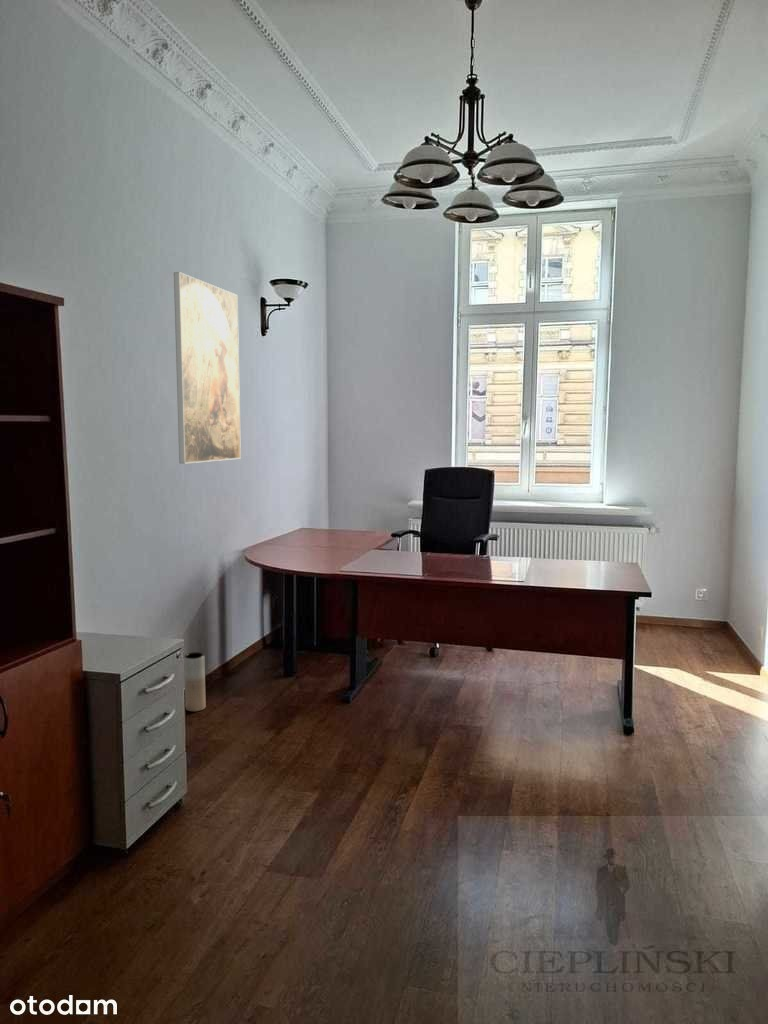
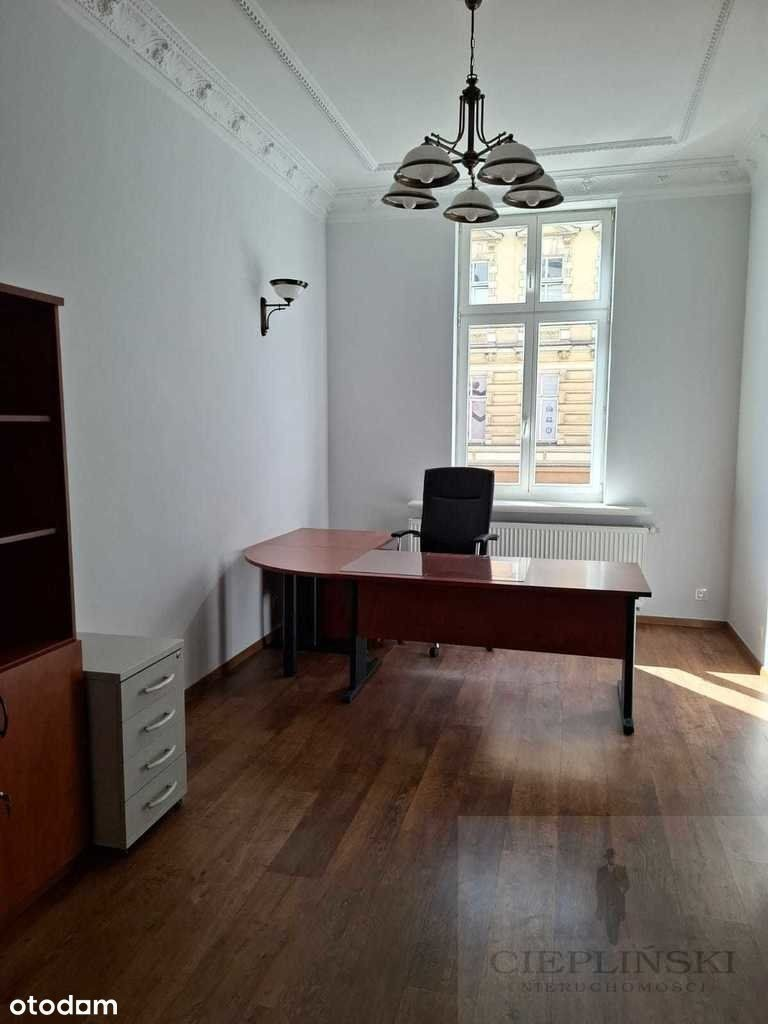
- vase (194, 681)
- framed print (210, 373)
